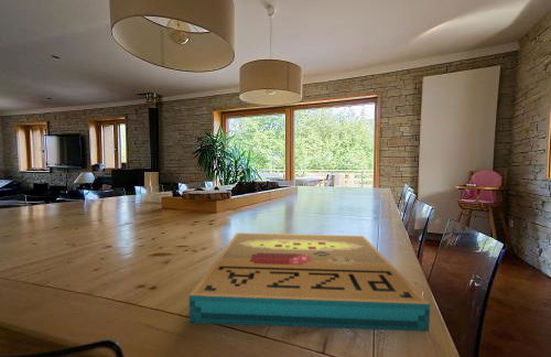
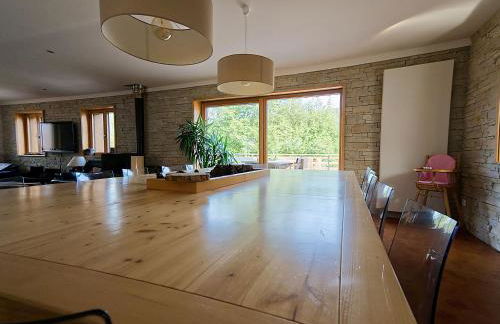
- pizza box (301, 267)
